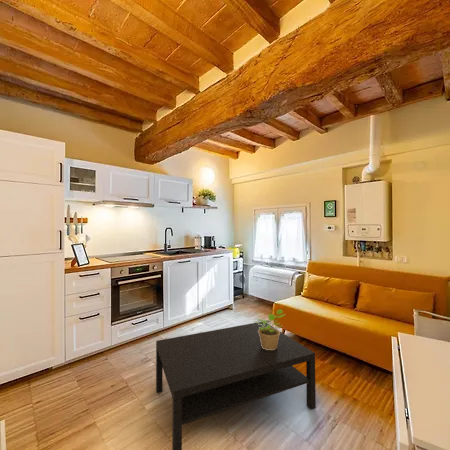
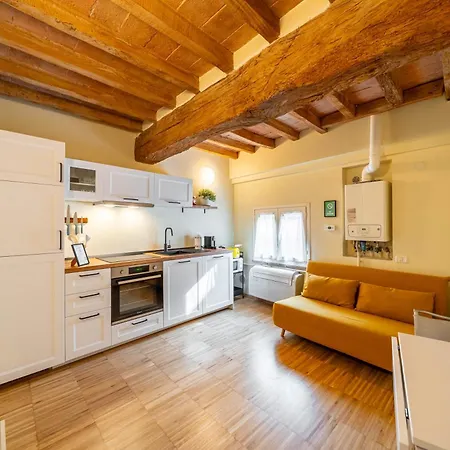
- potted plant (268, 328)
- coffee table (231, 372)
